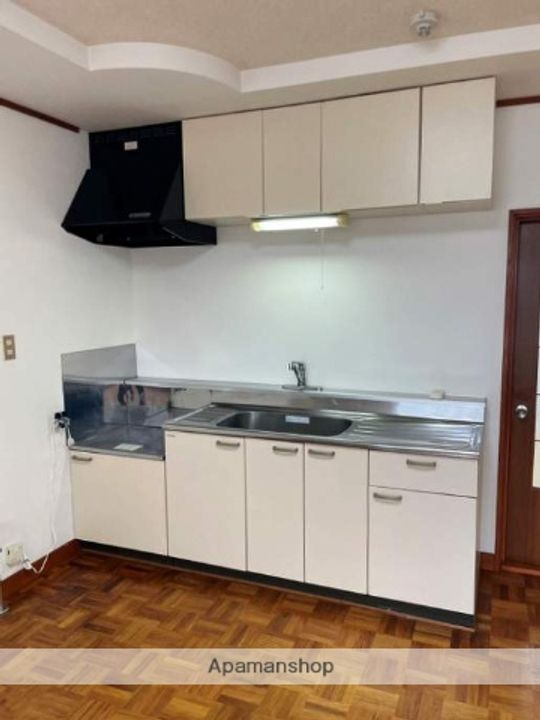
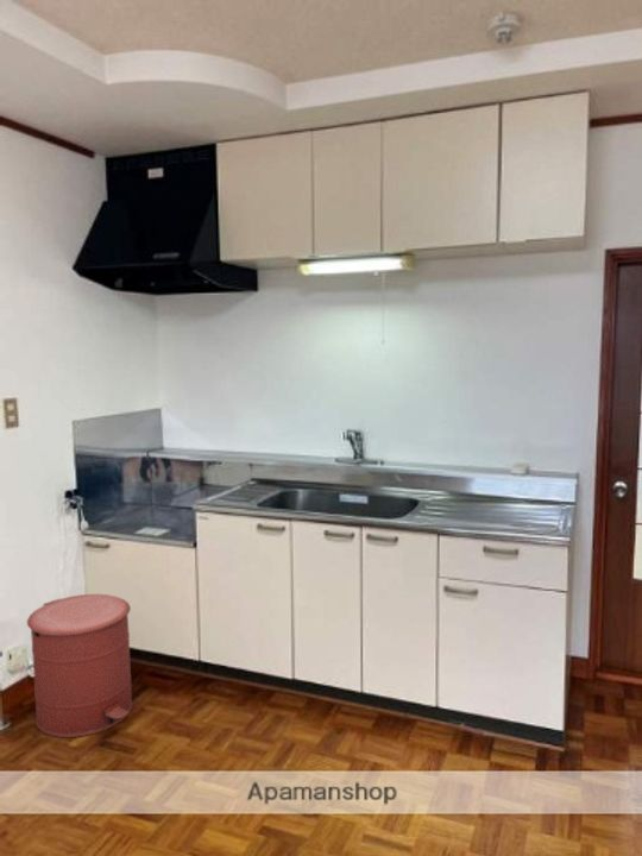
+ trash can (82, 661)
